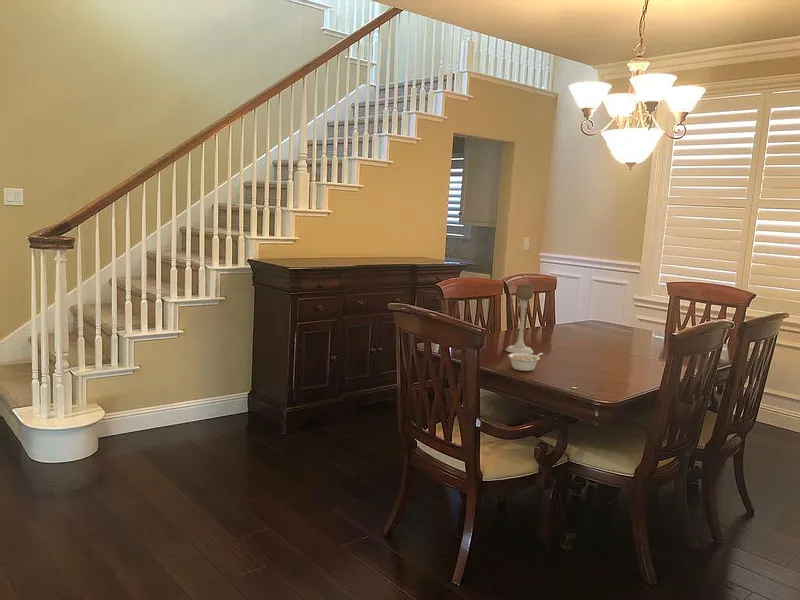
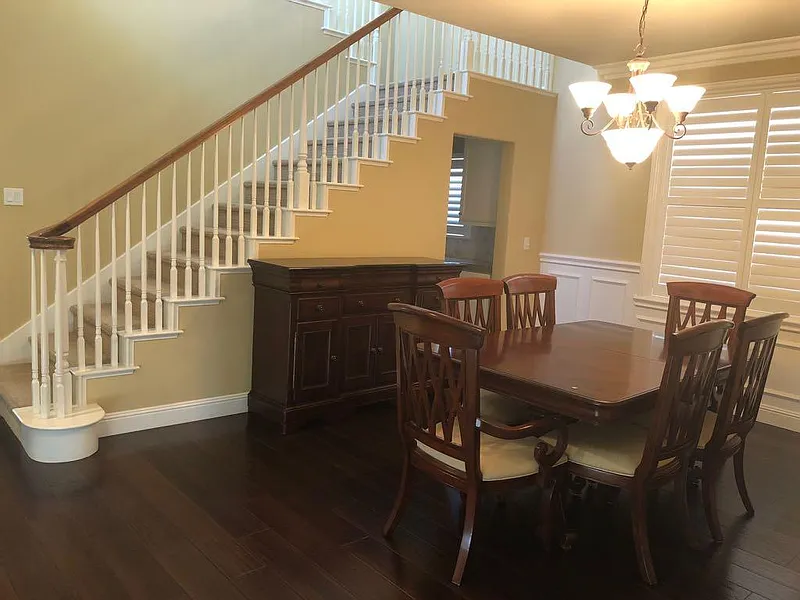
- legume (524, 361)
- candle holder (522, 318)
